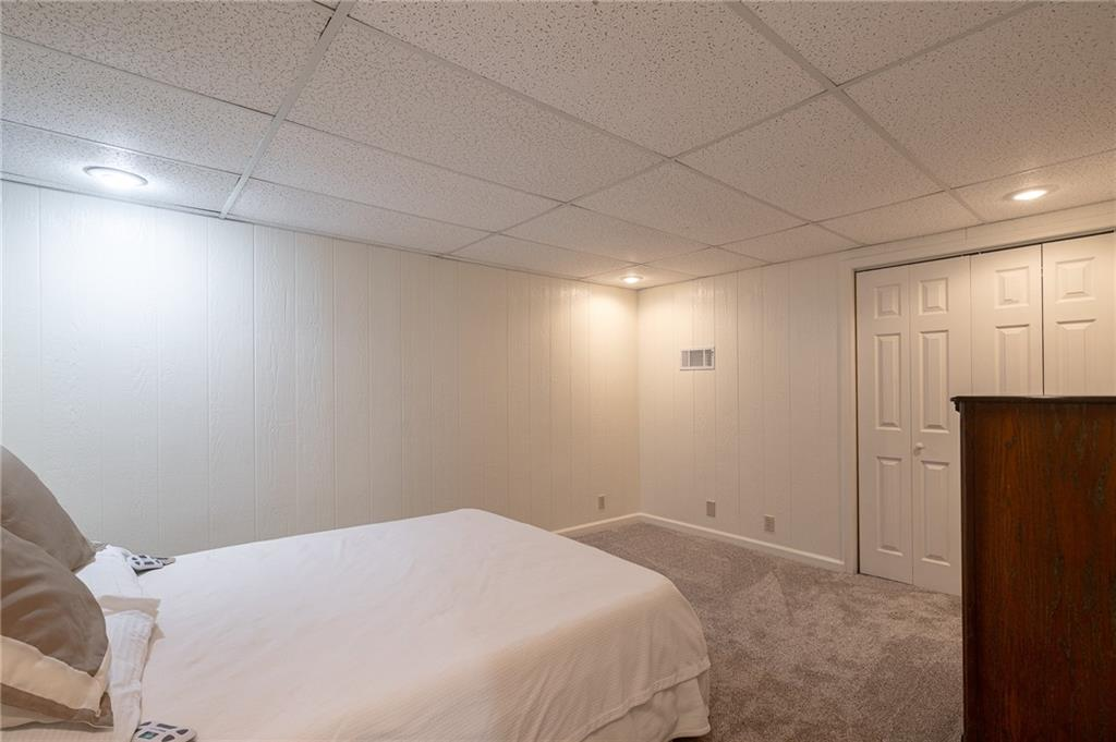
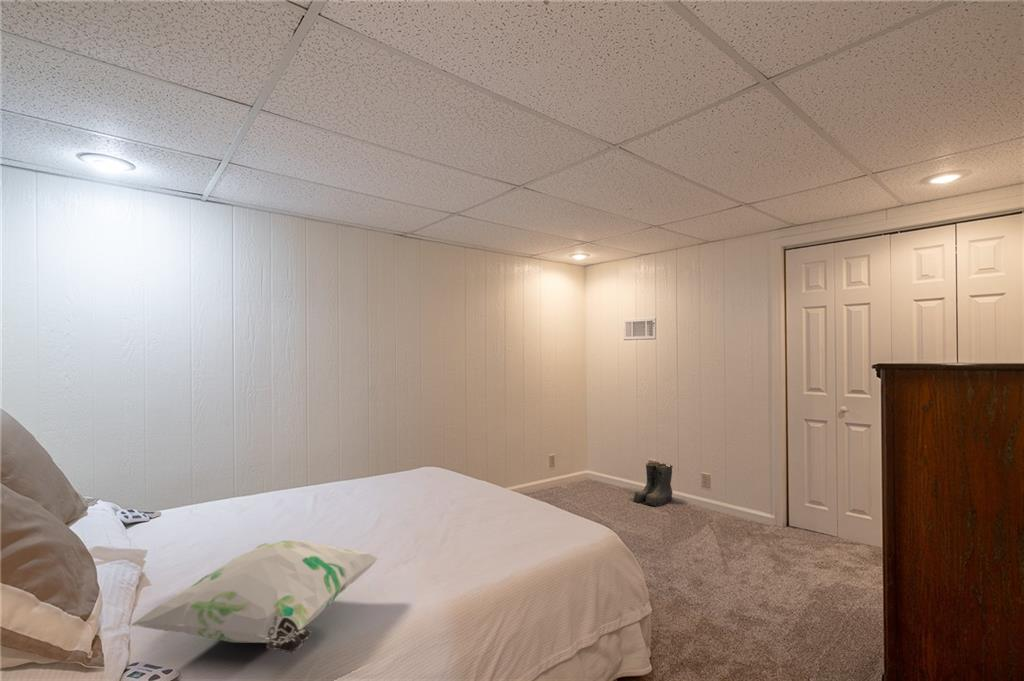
+ boots (653, 482)
+ decorative pillow (274, 588)
